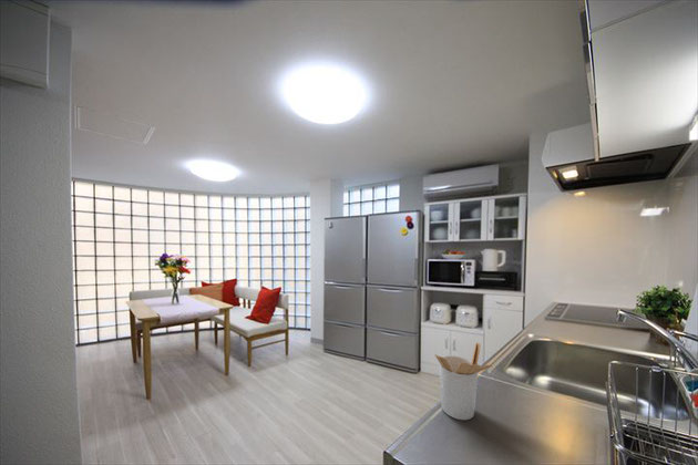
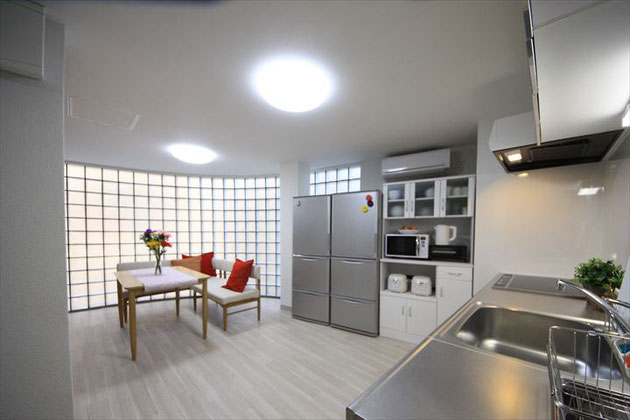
- utensil holder (463, 381)
